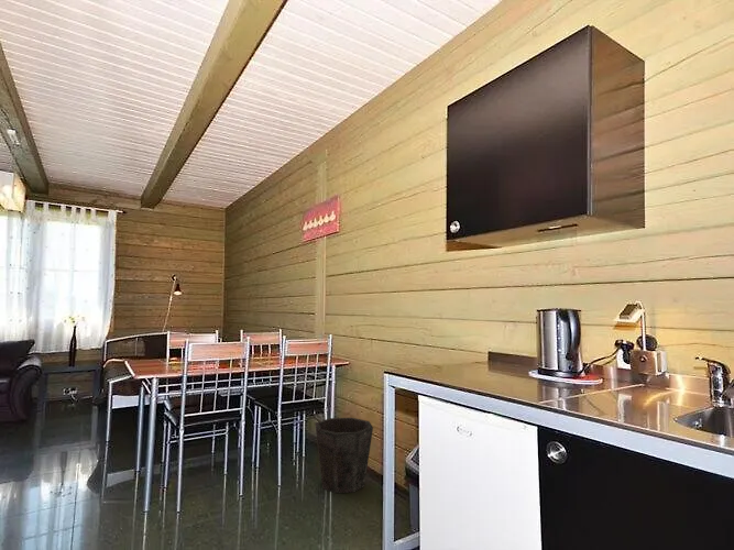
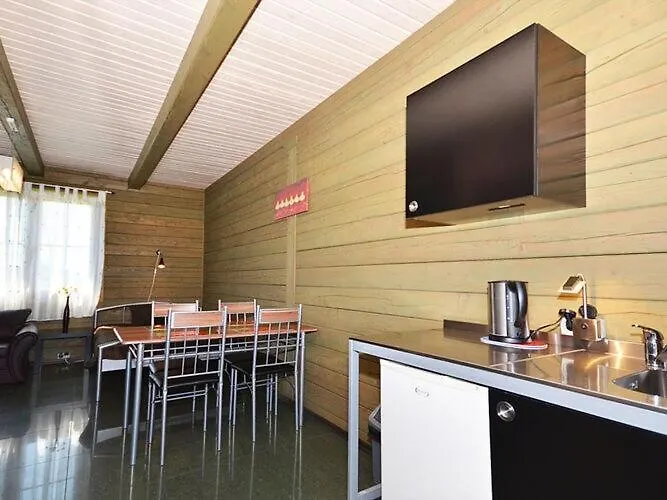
- waste bin (342, 454)
